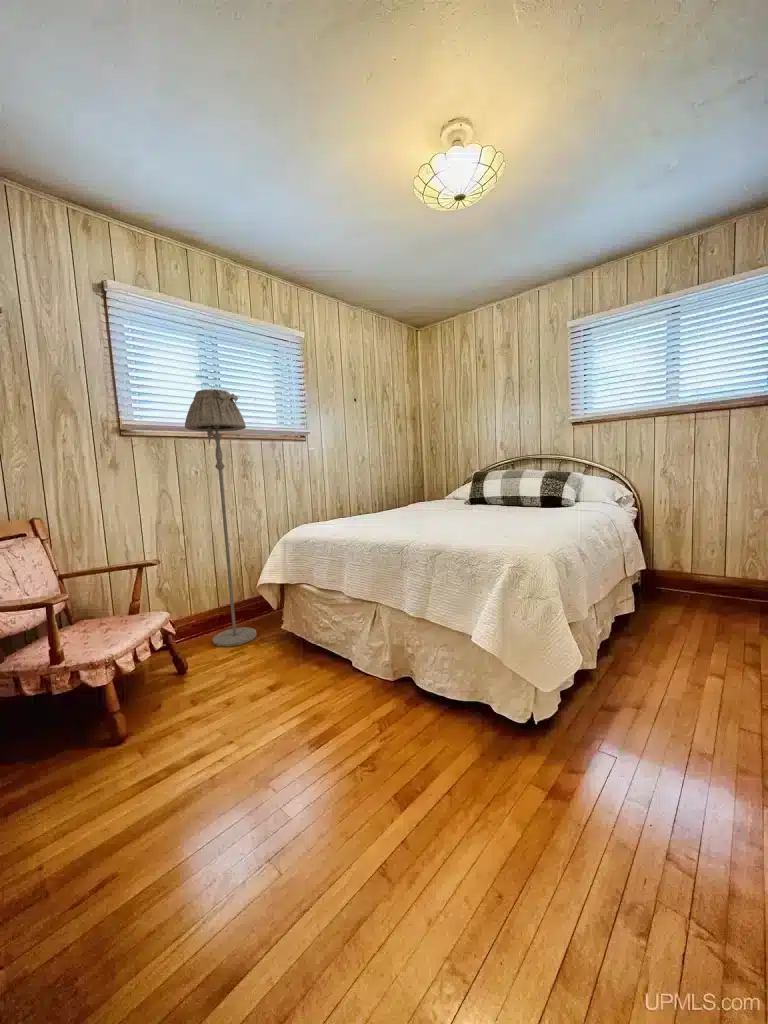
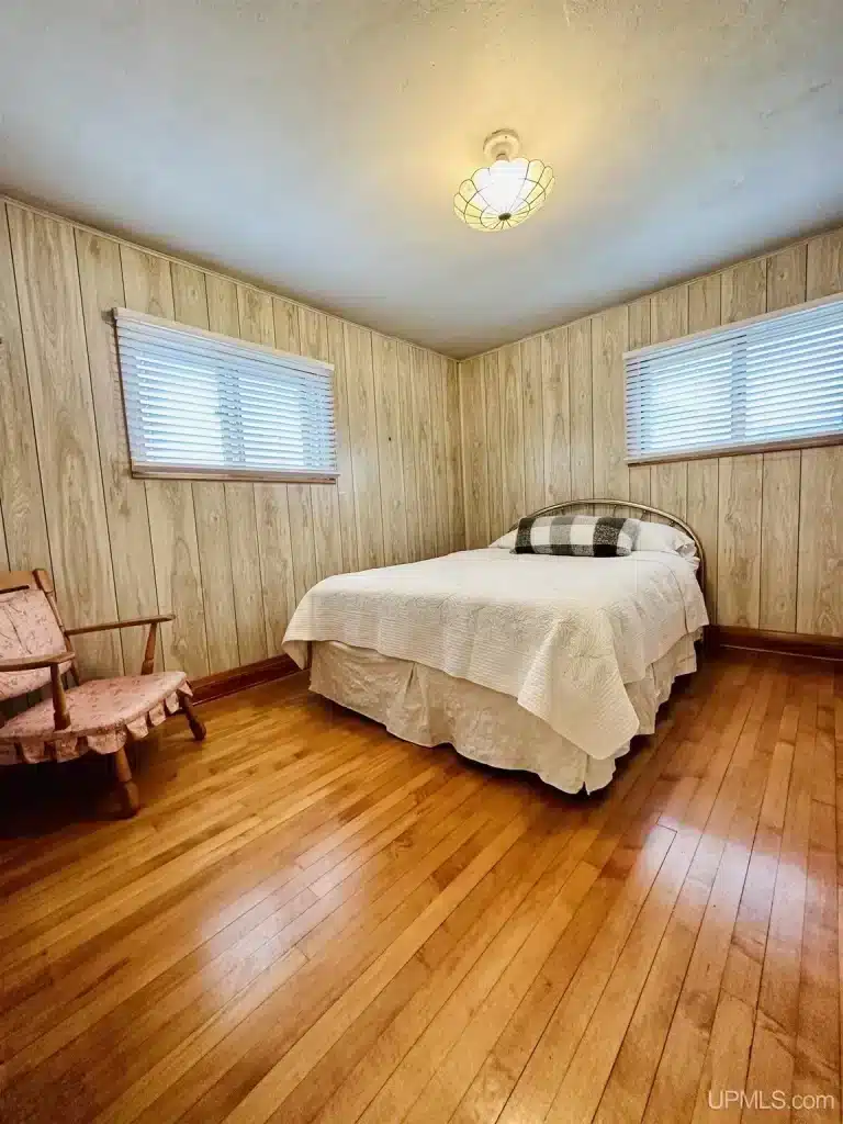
- floor lamp (224, 518)
